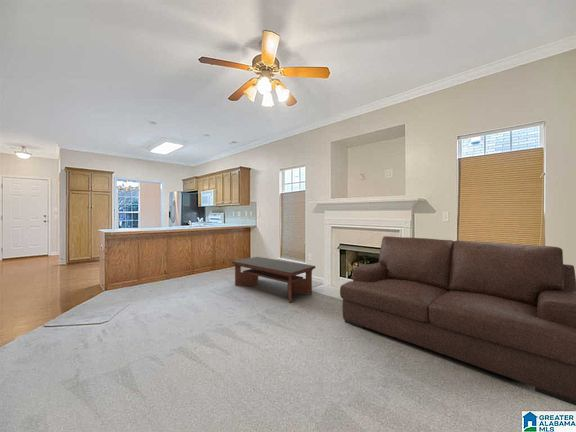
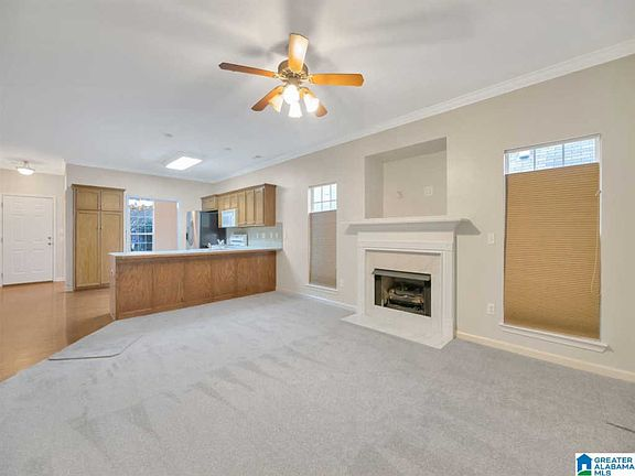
- sofa (445, 288)
- coffee table (271, 276)
